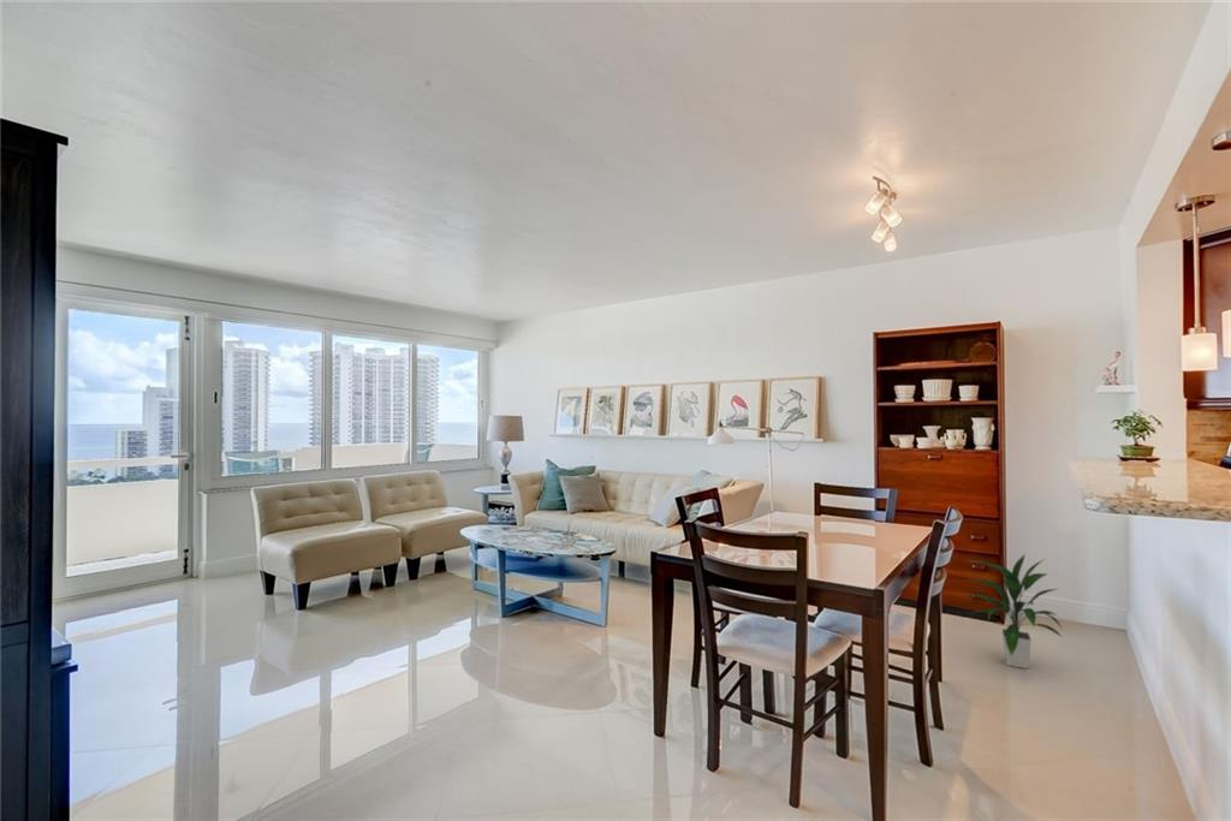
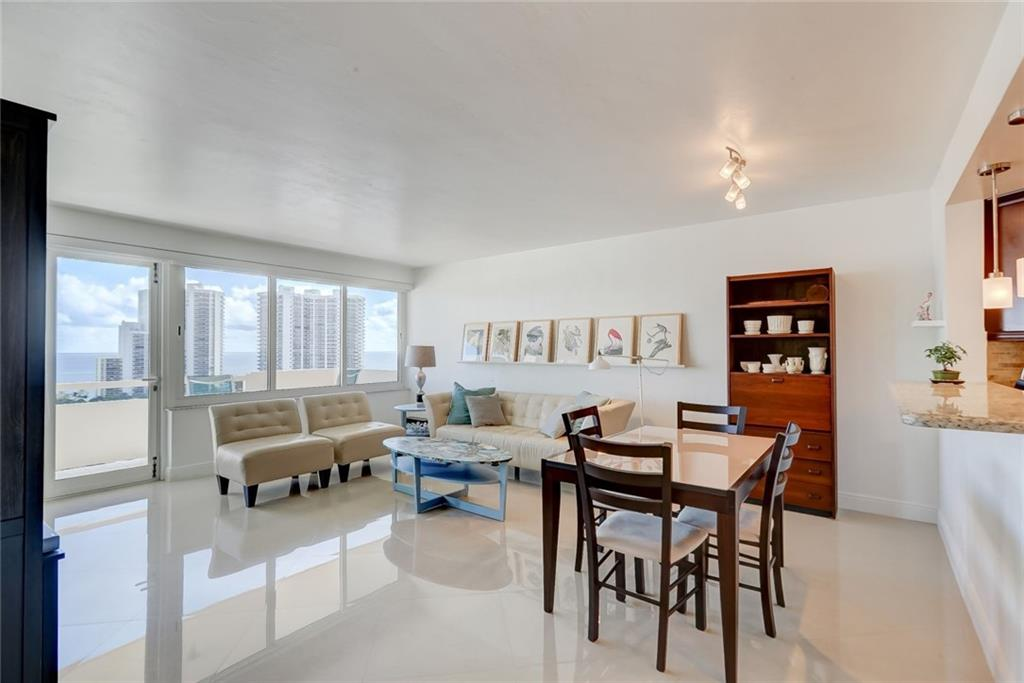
- indoor plant (1013, 608)
